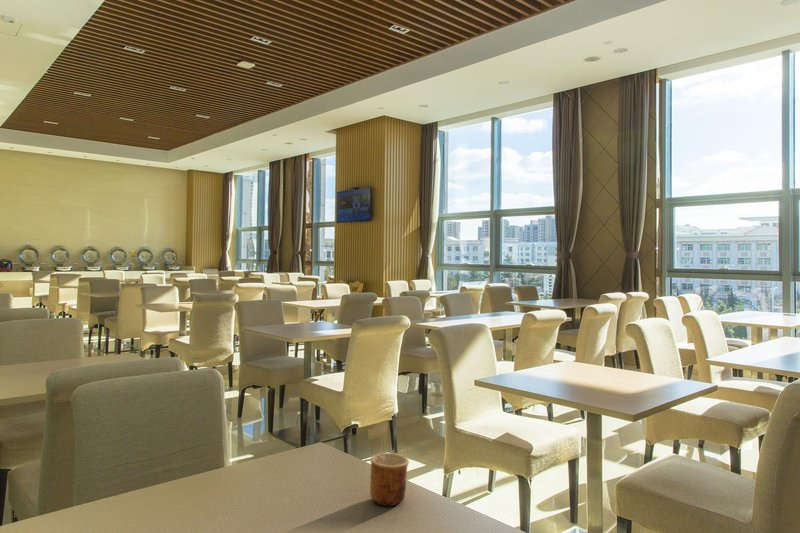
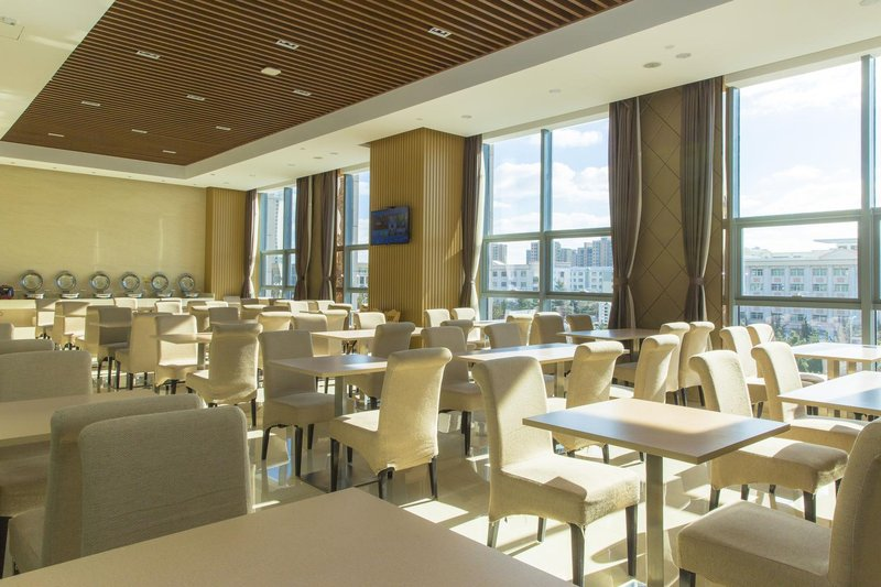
- cup (389, 479)
